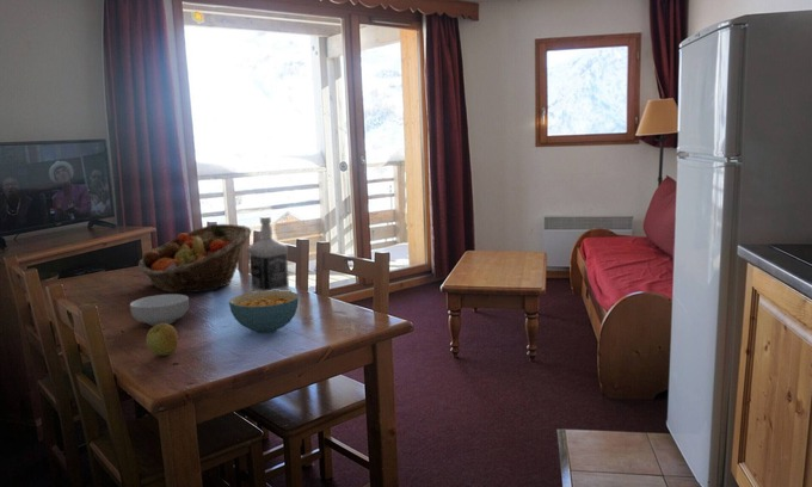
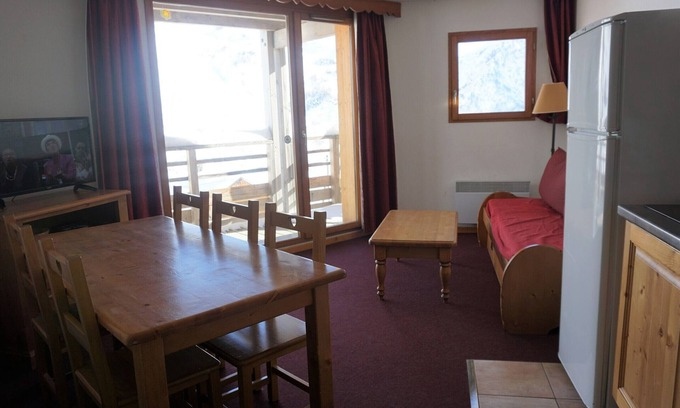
- bottle (267, 255)
- apple (162, 339)
- fruit basket (196, 257)
- cereal bowl (160, 310)
- cereal bowl (265, 314)
